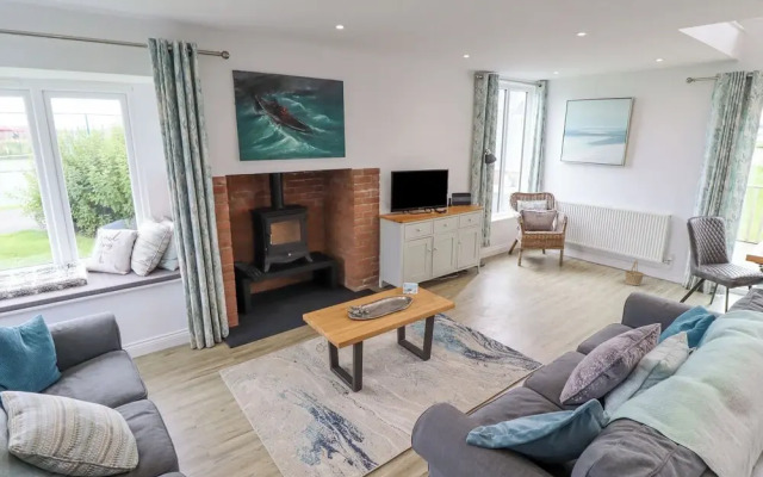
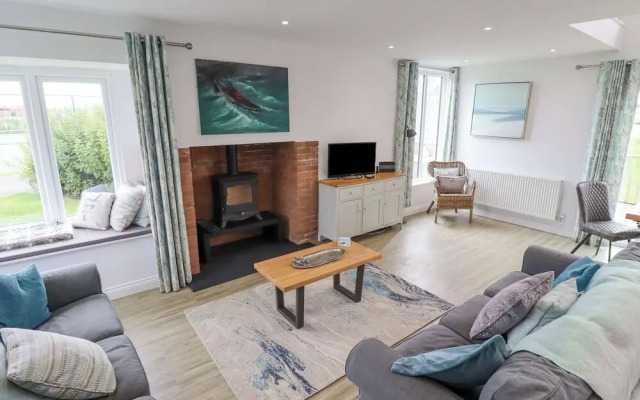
- basket (634, 271)
